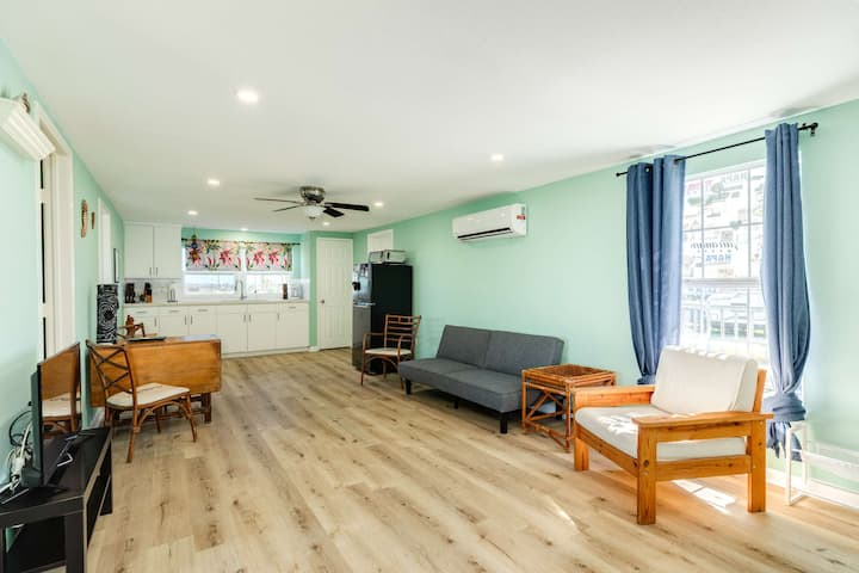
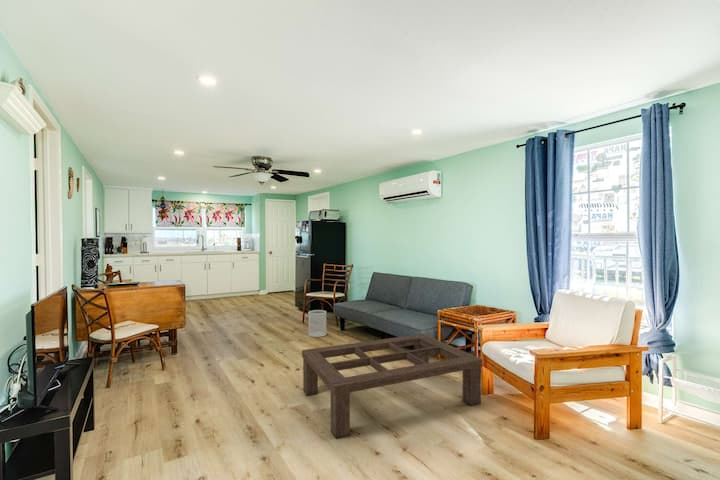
+ wastebasket (317, 323)
+ coffee table (388, 375)
